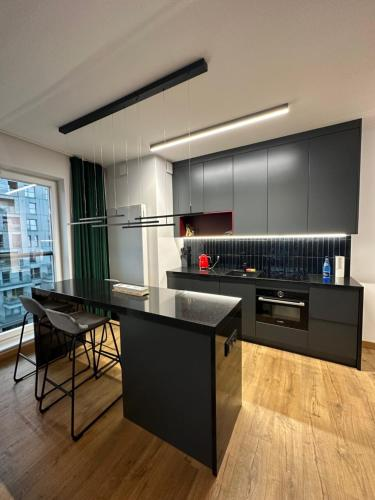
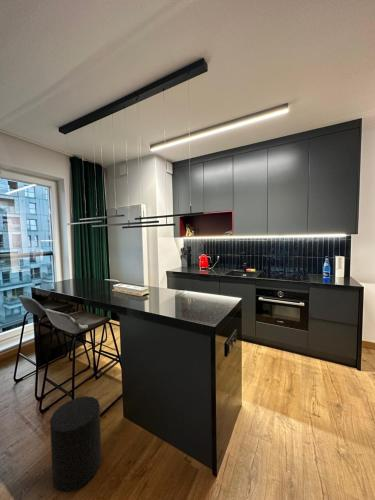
+ cylinder (76, 439)
